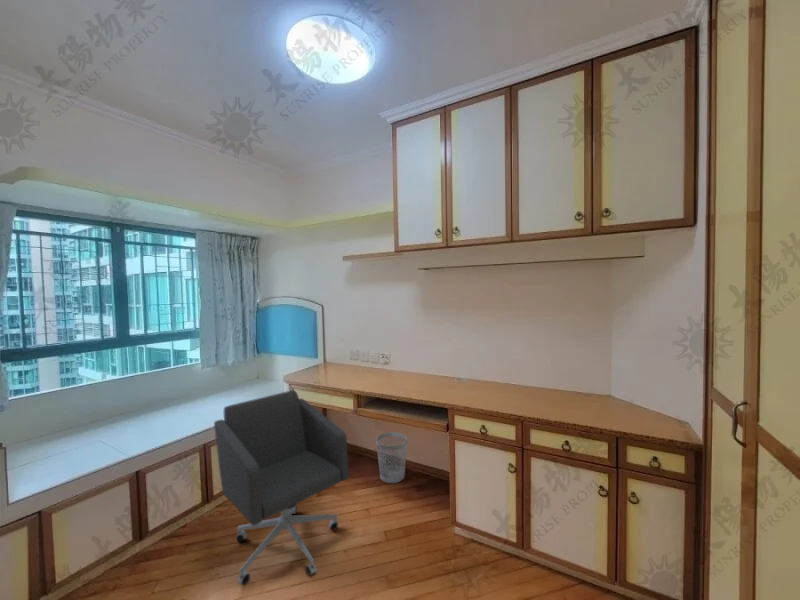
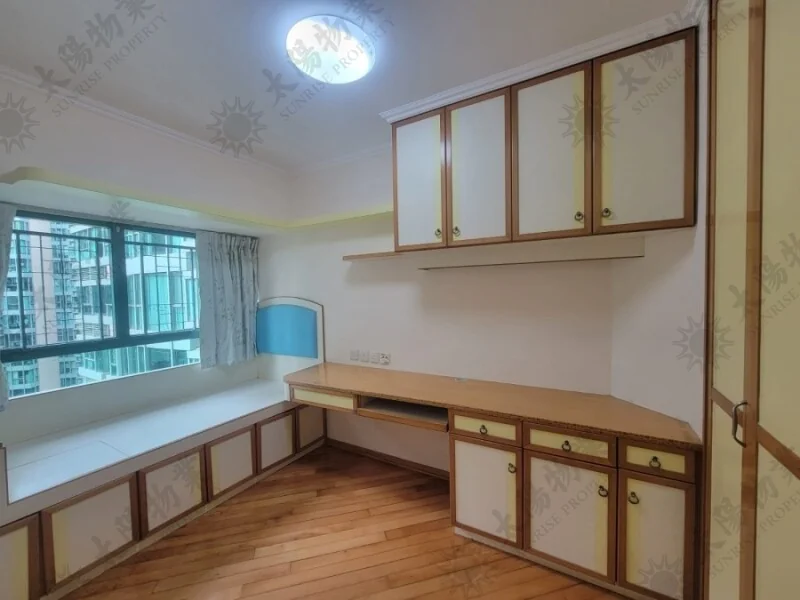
- office chair (284, 477)
- wastebasket (392, 457)
